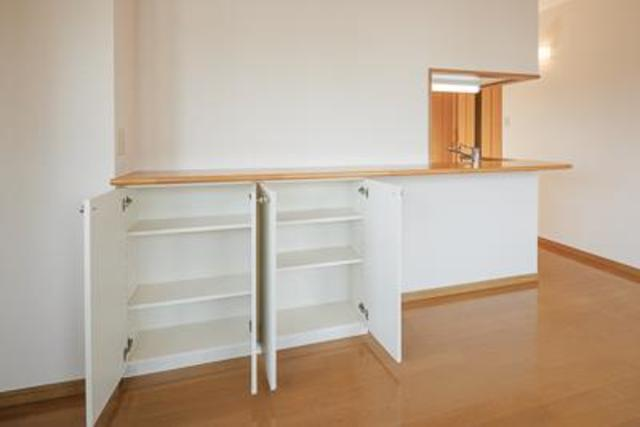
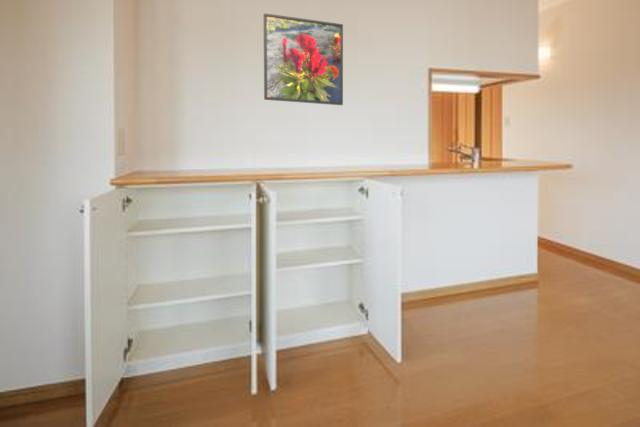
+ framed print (304, 61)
